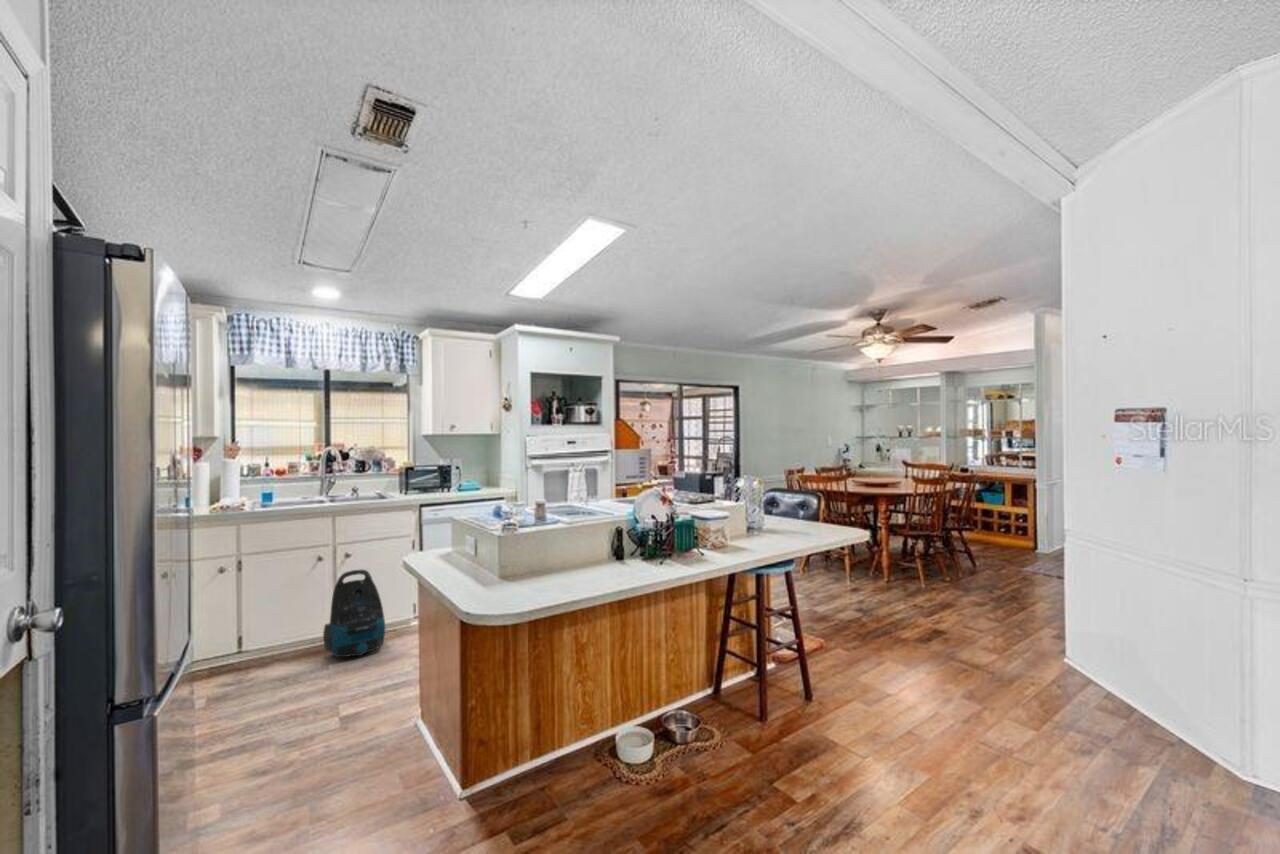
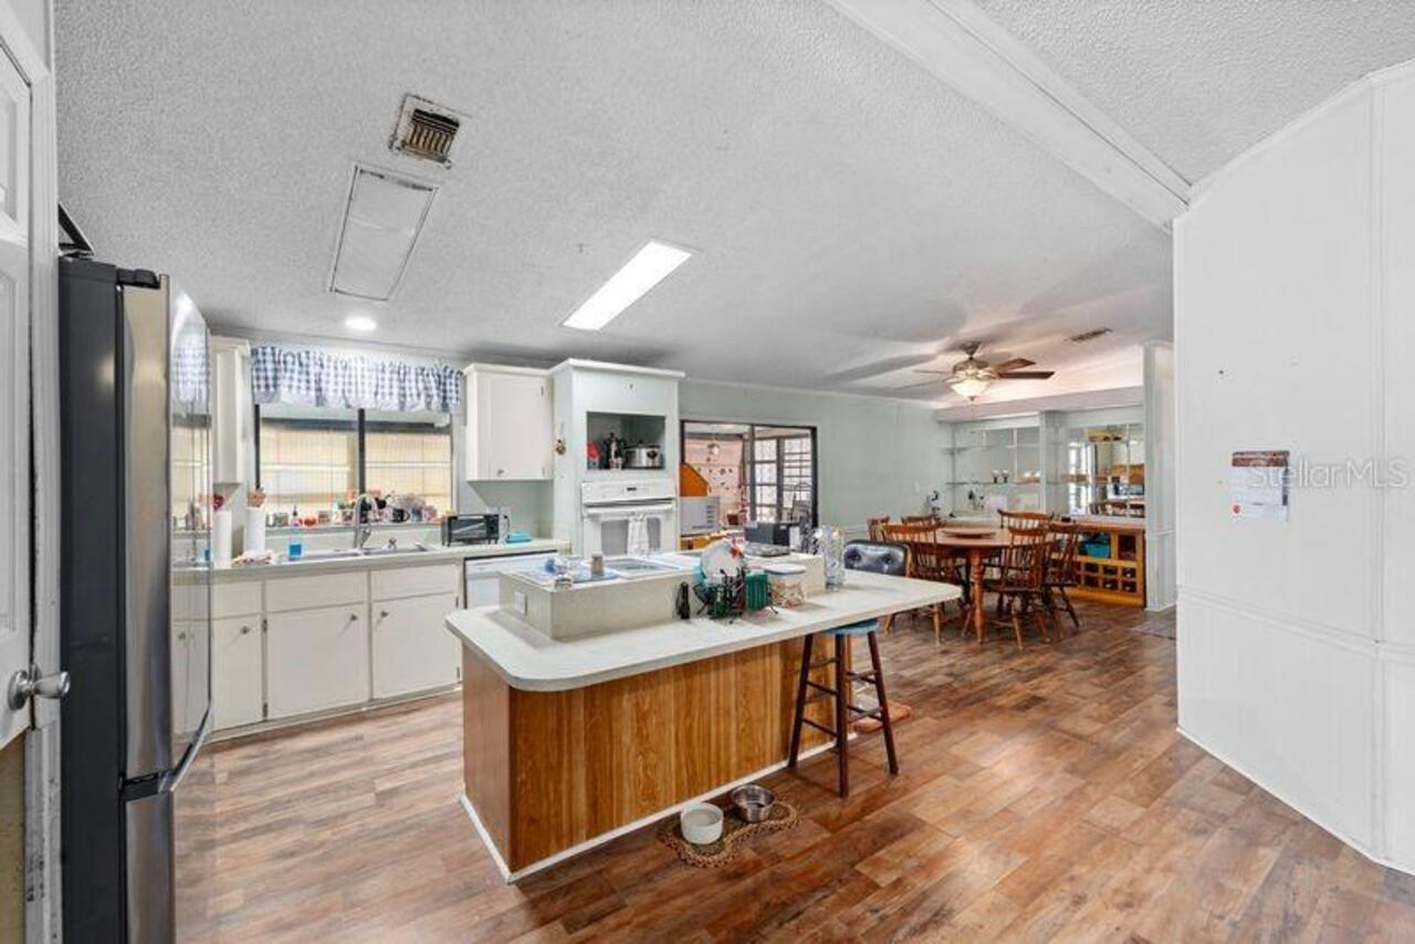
- vacuum cleaner (355, 612)
